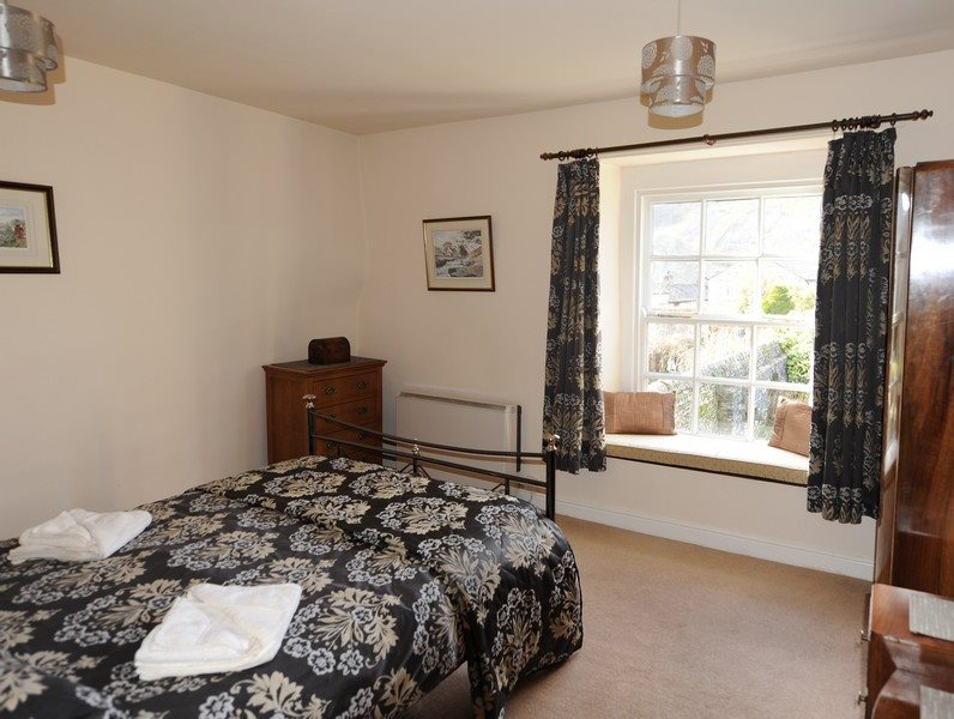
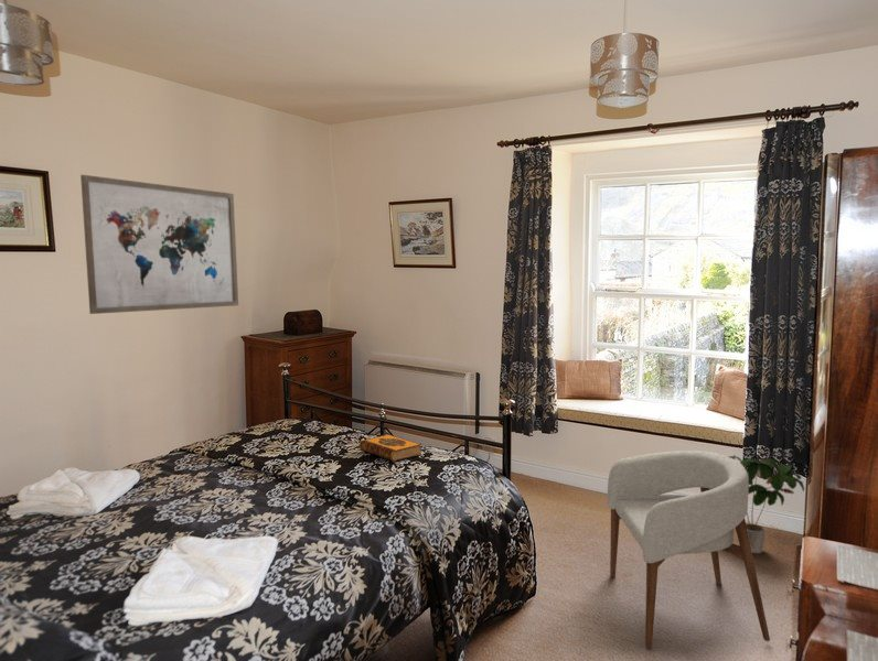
+ armchair (676, 535)
+ potted plant (752, 502)
+ wall art (169, 248)
+ hardback book (389, 447)
